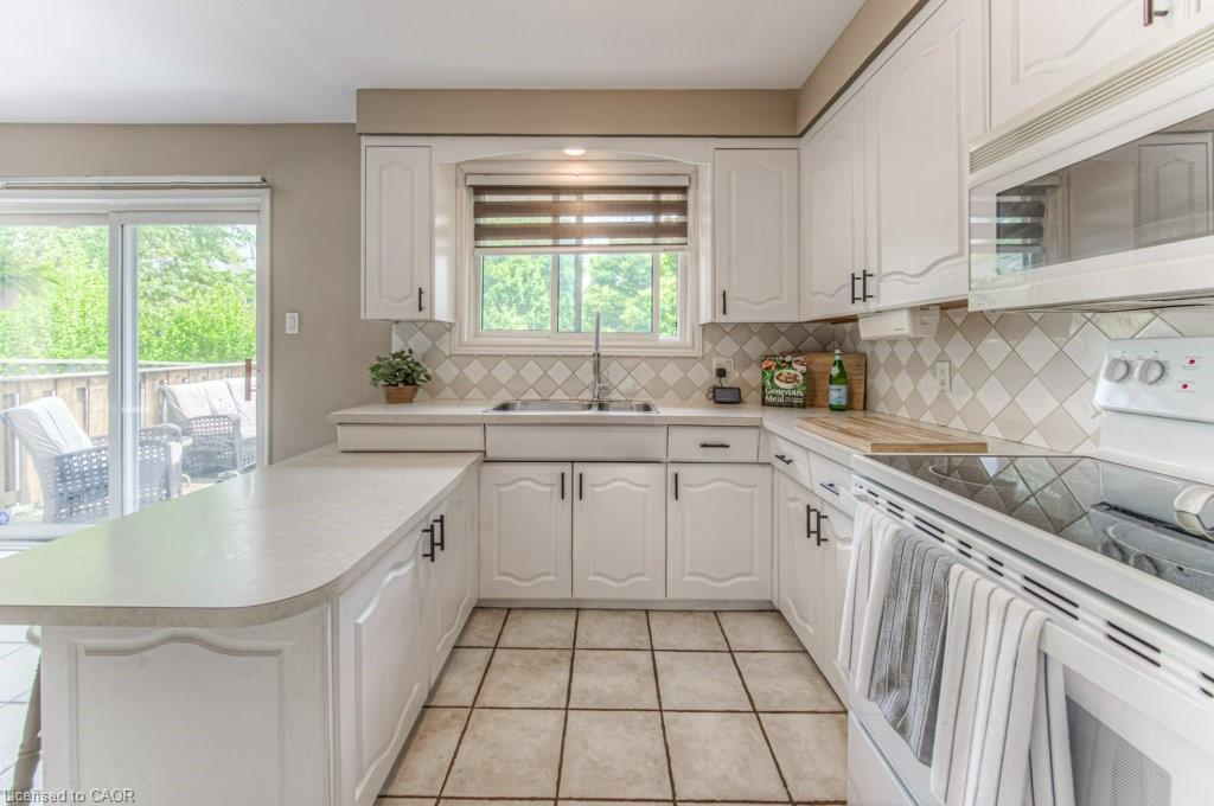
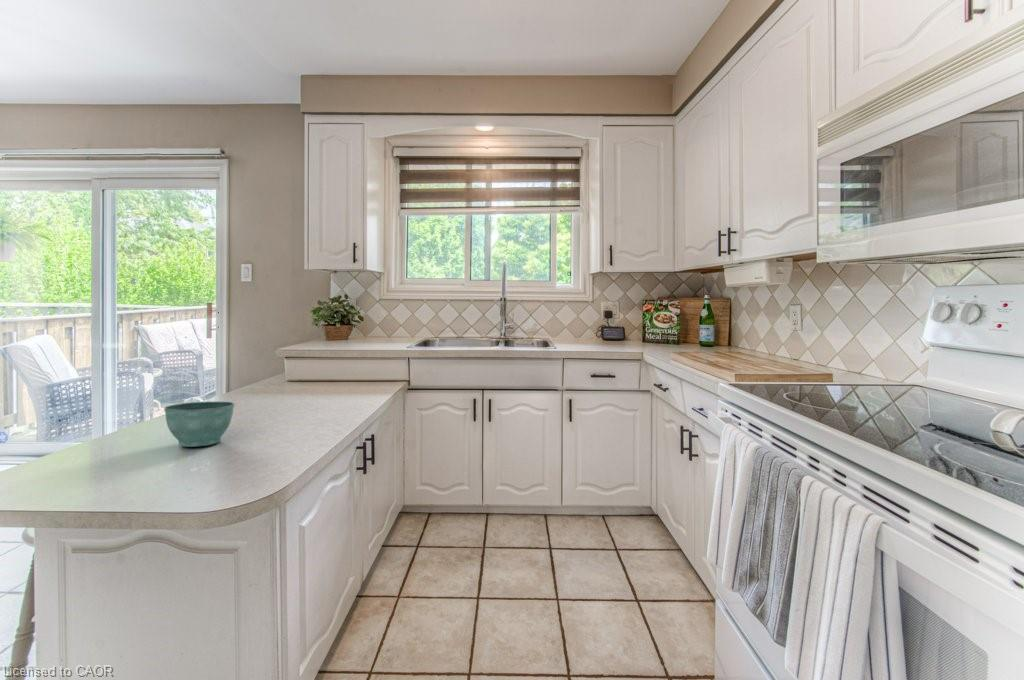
+ flower pot (200, 424)
